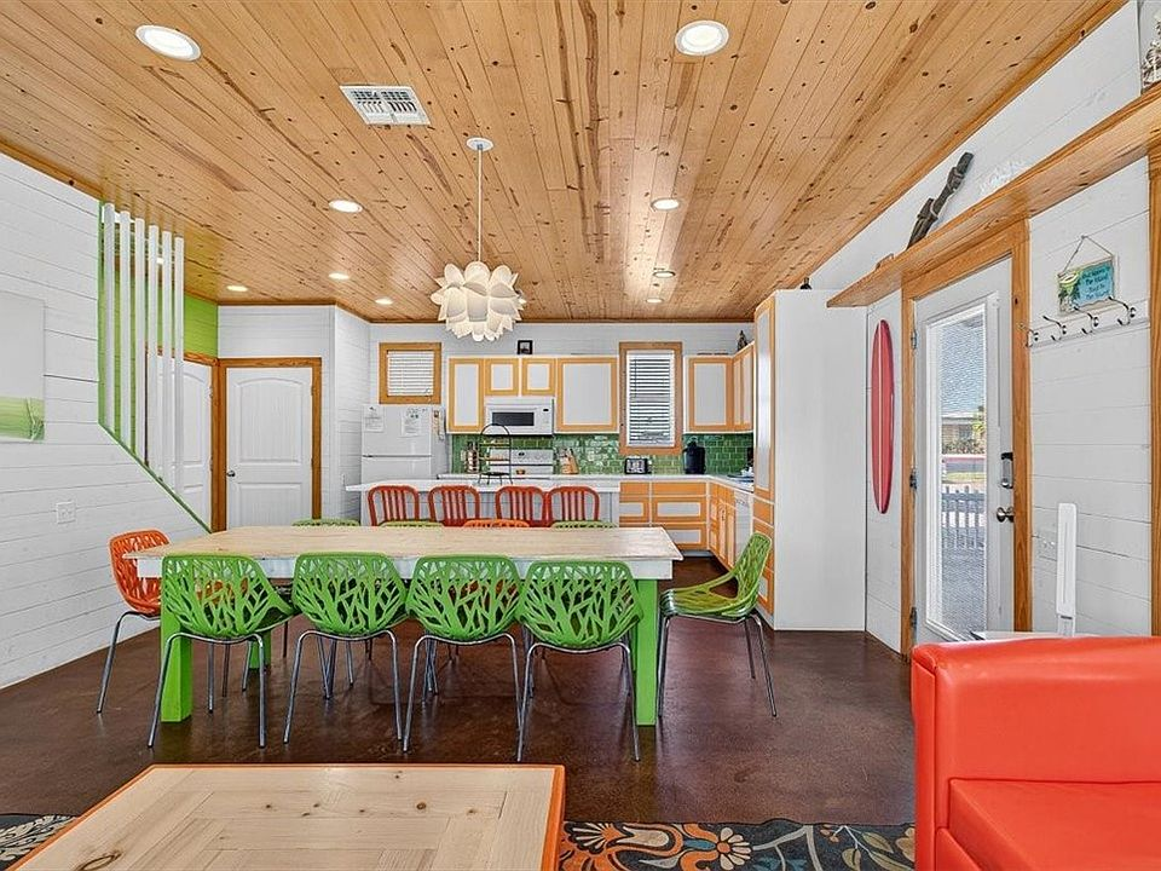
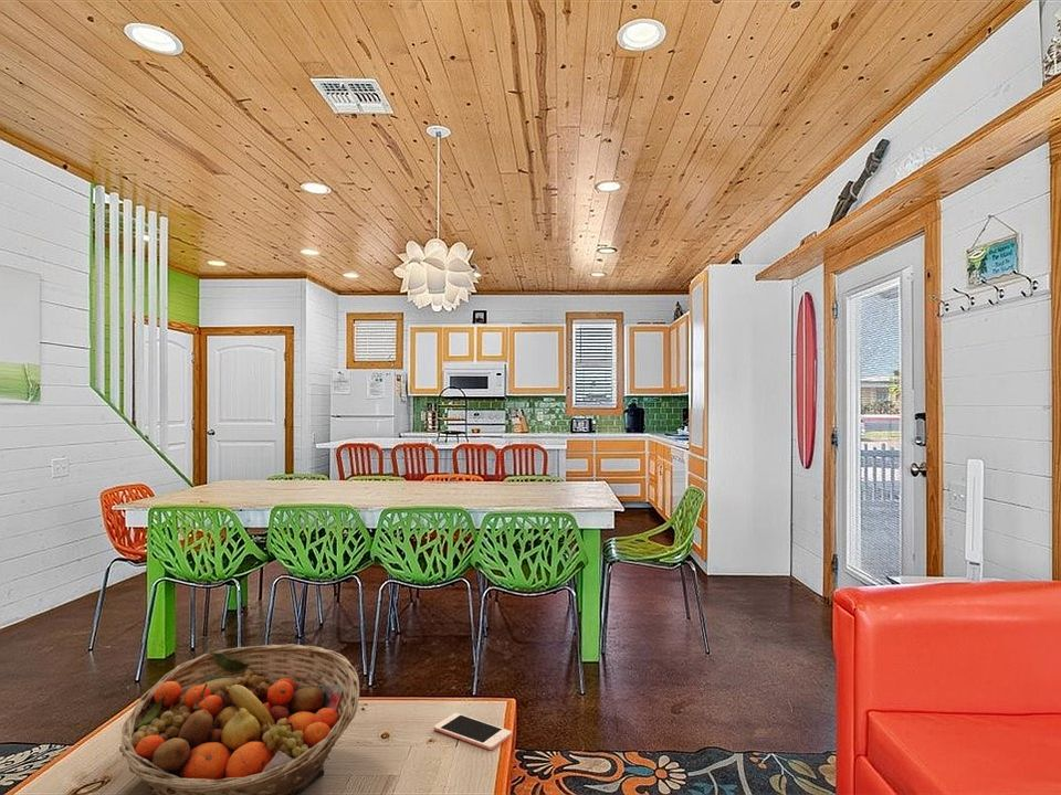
+ fruit basket (245, 722)
+ cell phone (472, 730)
